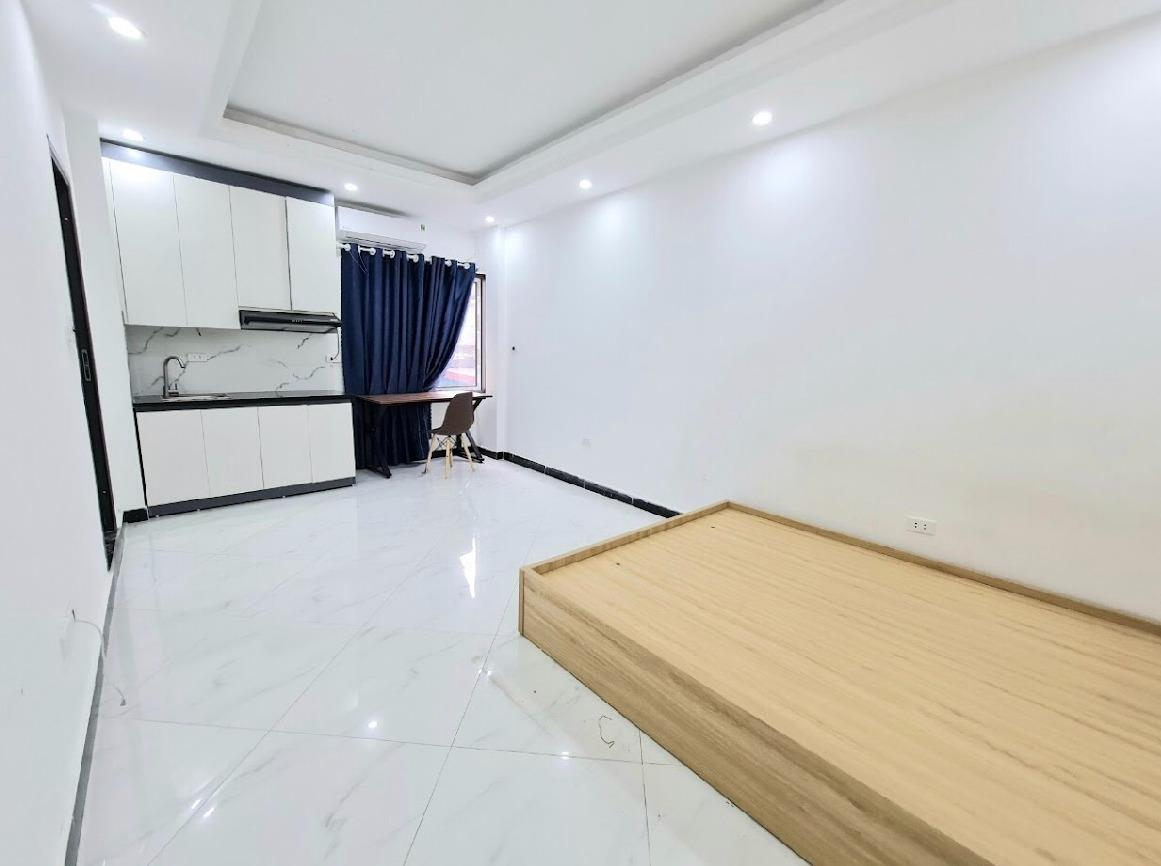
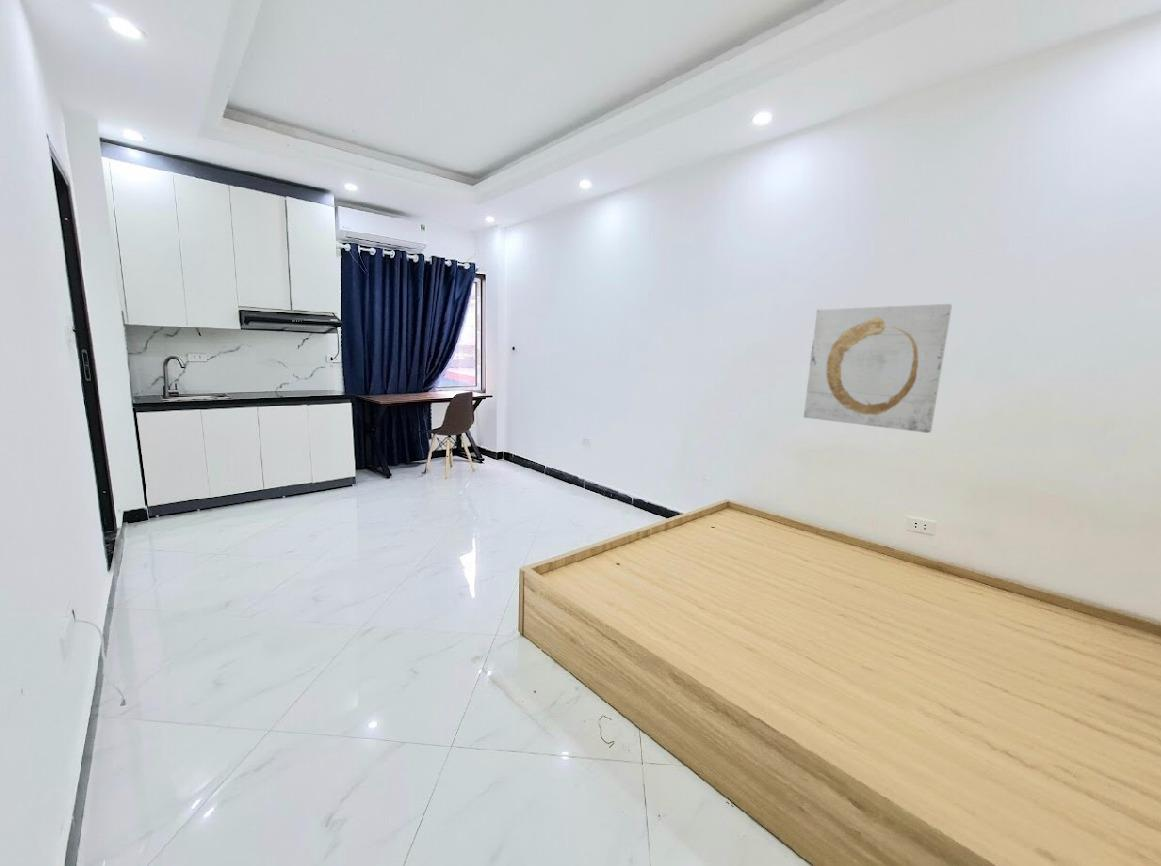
+ wall art (870, 366)
